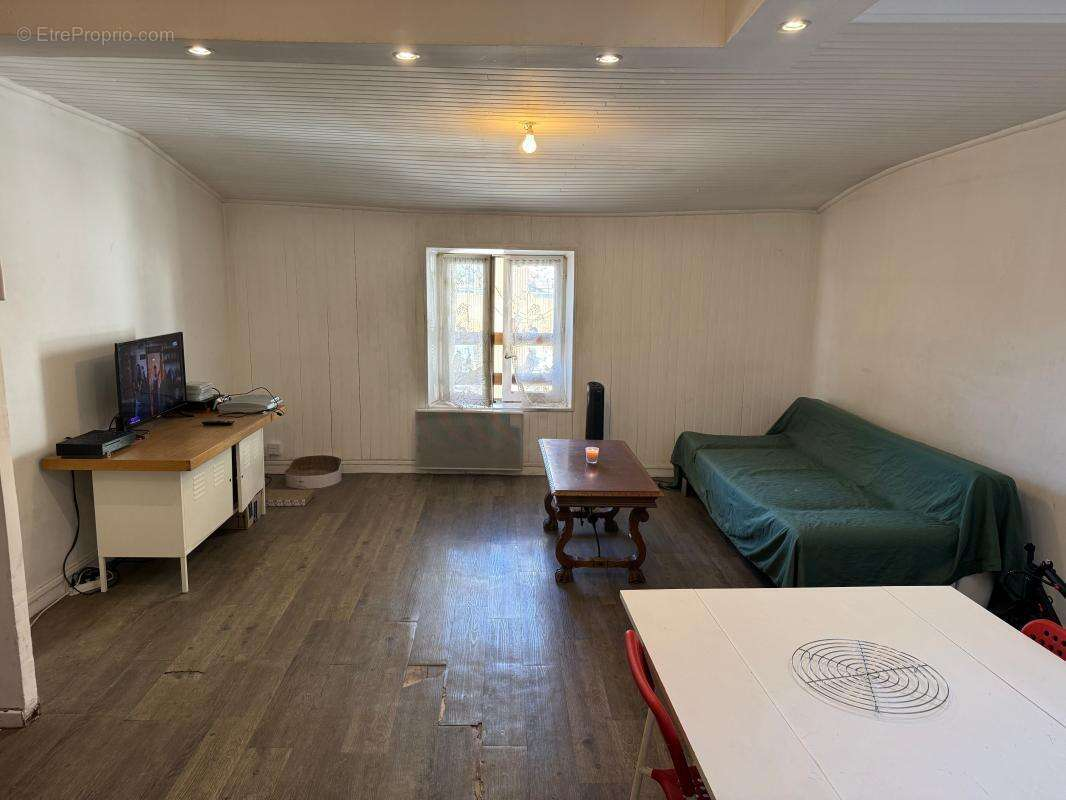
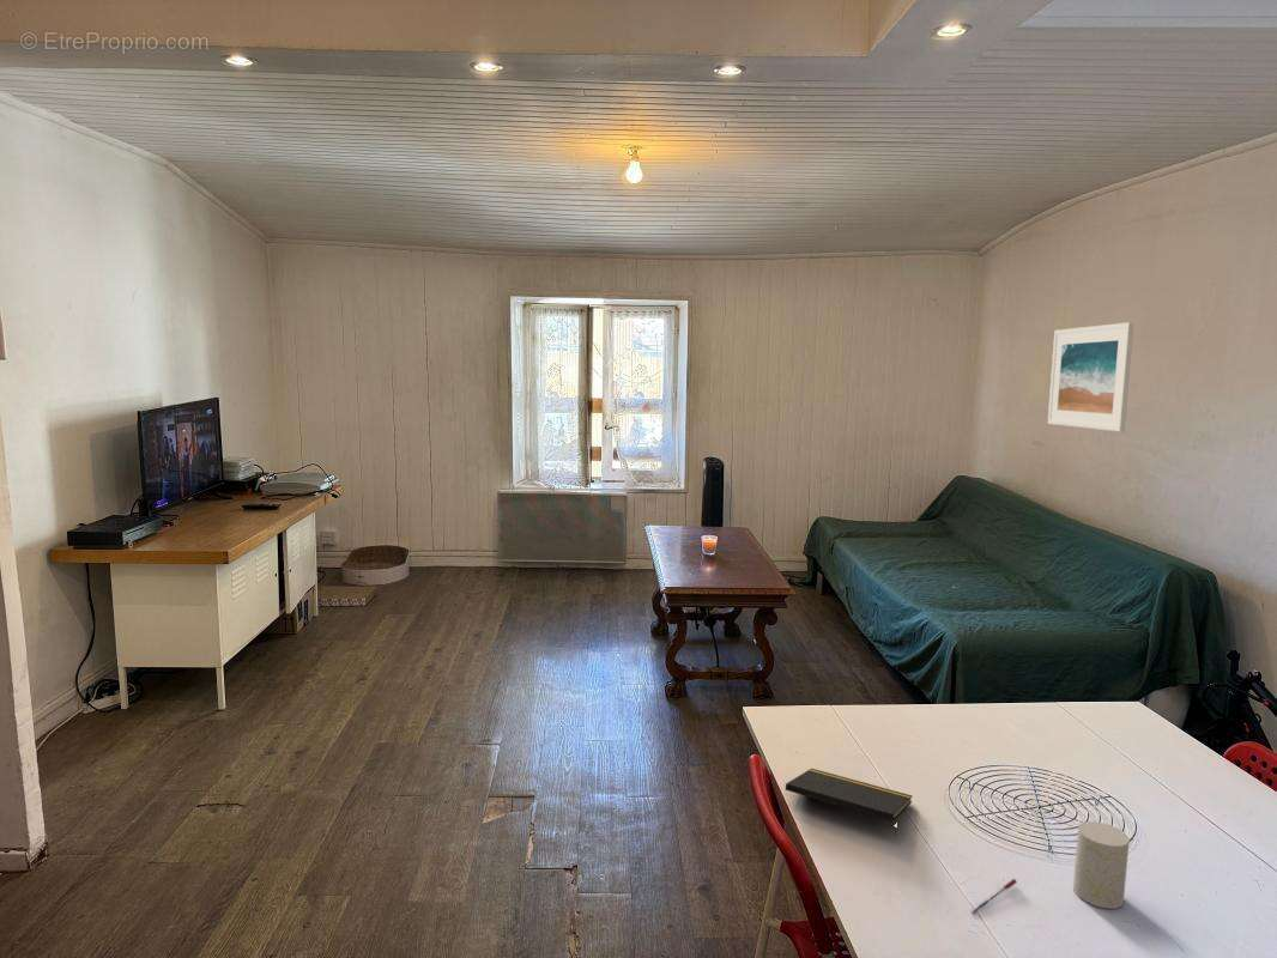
+ cup (1100, 863)
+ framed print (1087, 377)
+ notepad (848, 793)
+ pen (993, 896)
